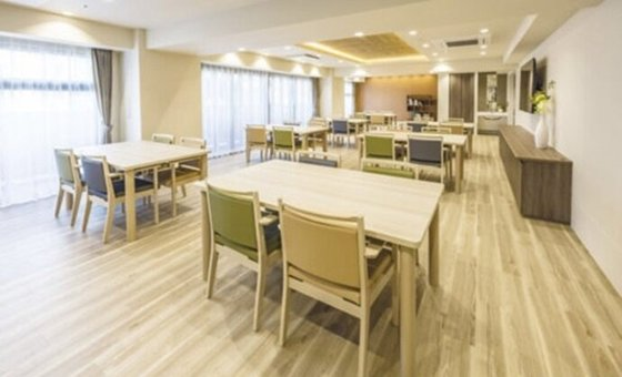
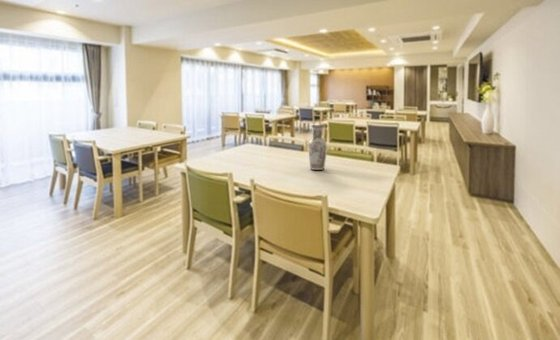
+ vase (317, 147)
